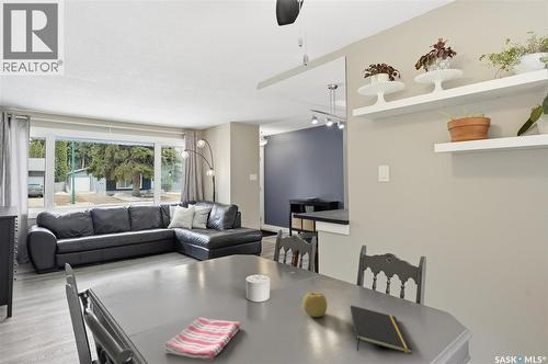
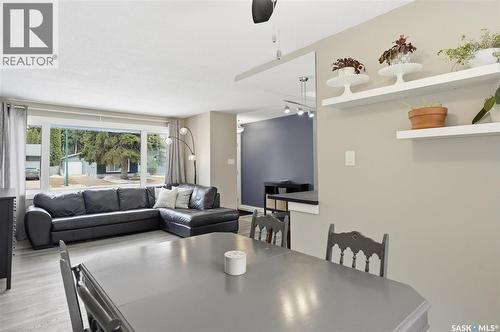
- fruit (315, 304)
- notepad (377, 327)
- dish towel (205, 334)
